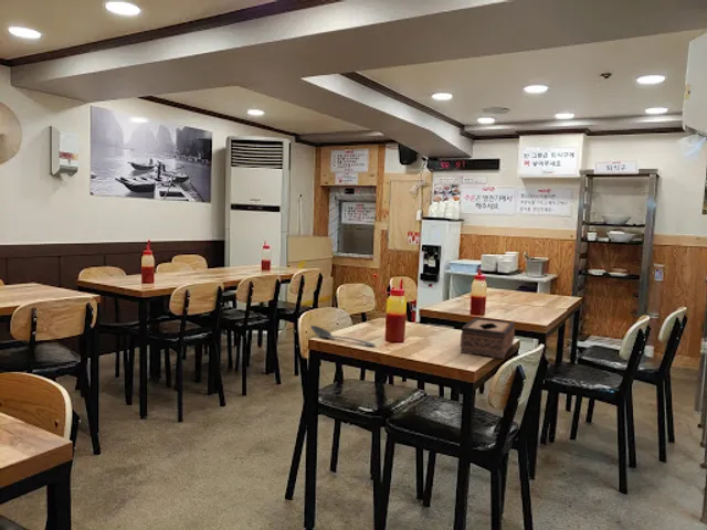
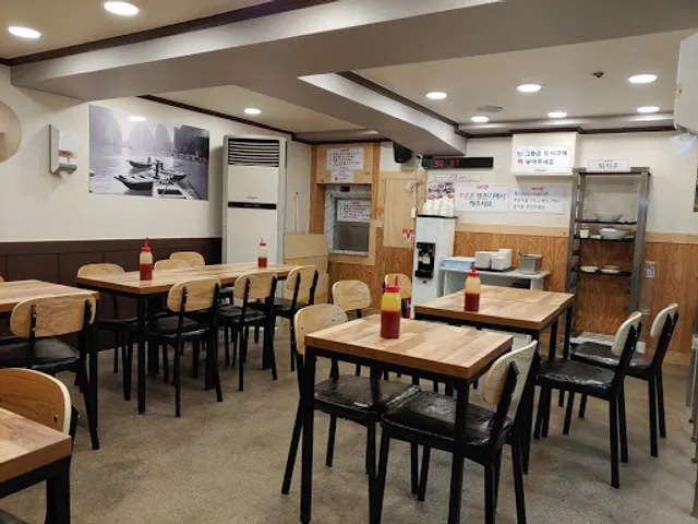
- tissue box (488, 337)
- stirrer (341, 337)
